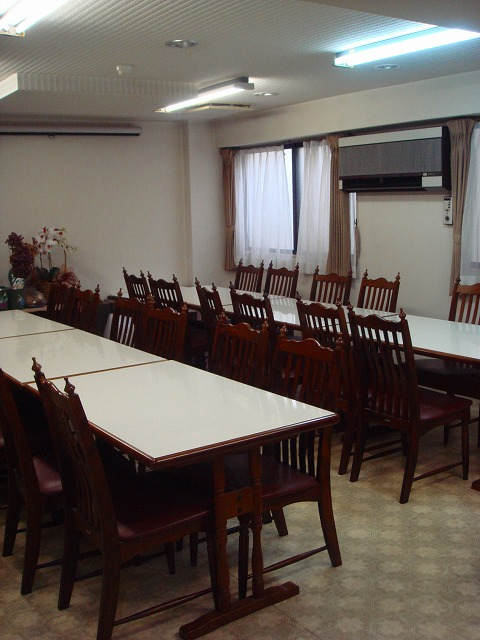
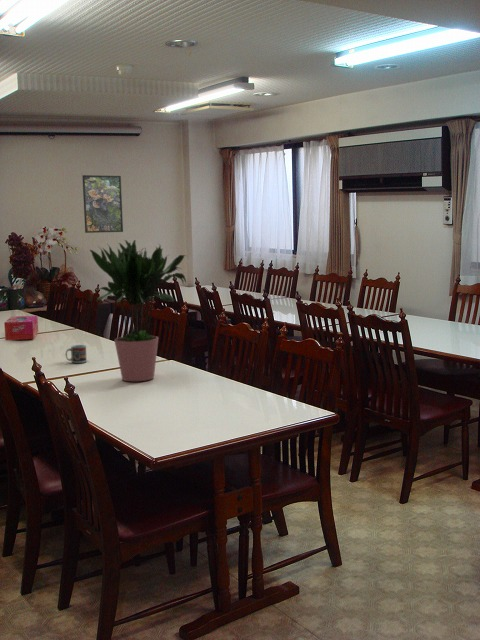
+ tissue box (21, 327)
+ cup (76, 354)
+ potted plant (140, 308)
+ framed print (103, 204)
